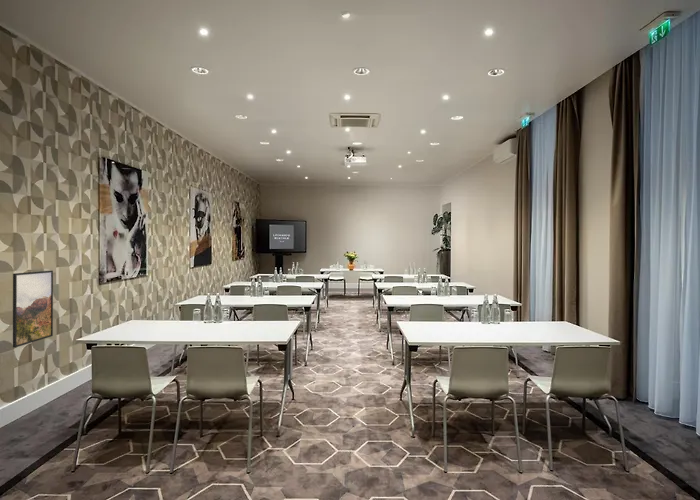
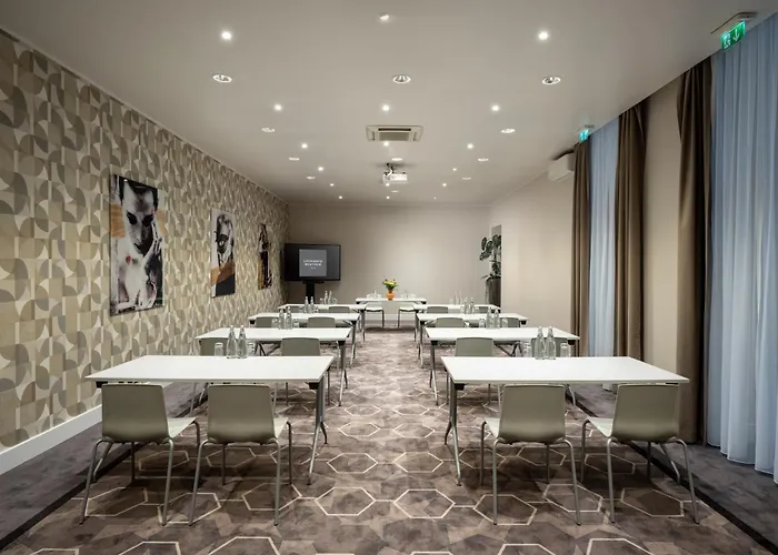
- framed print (34, 306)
